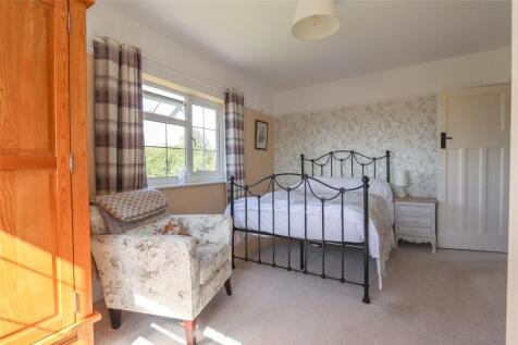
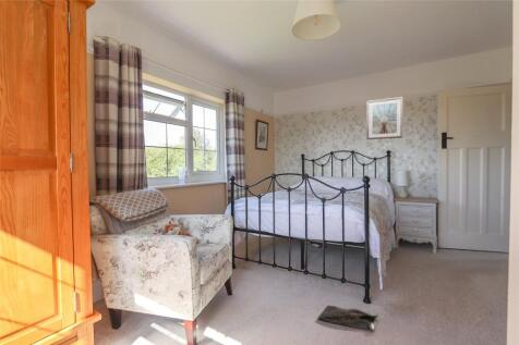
+ picture frame (384, 119)
+ bag (348, 316)
